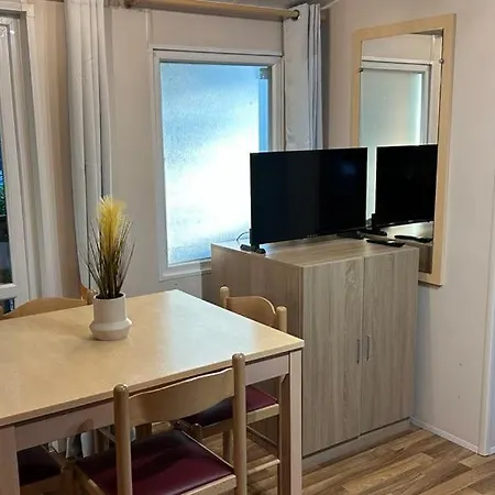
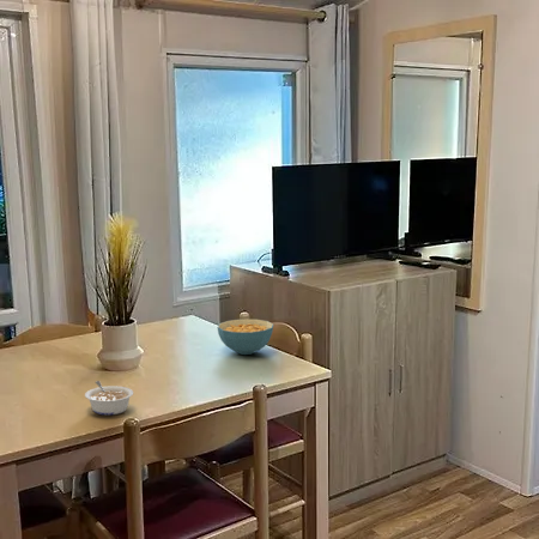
+ cereal bowl (246, 338)
+ legume (108, 399)
